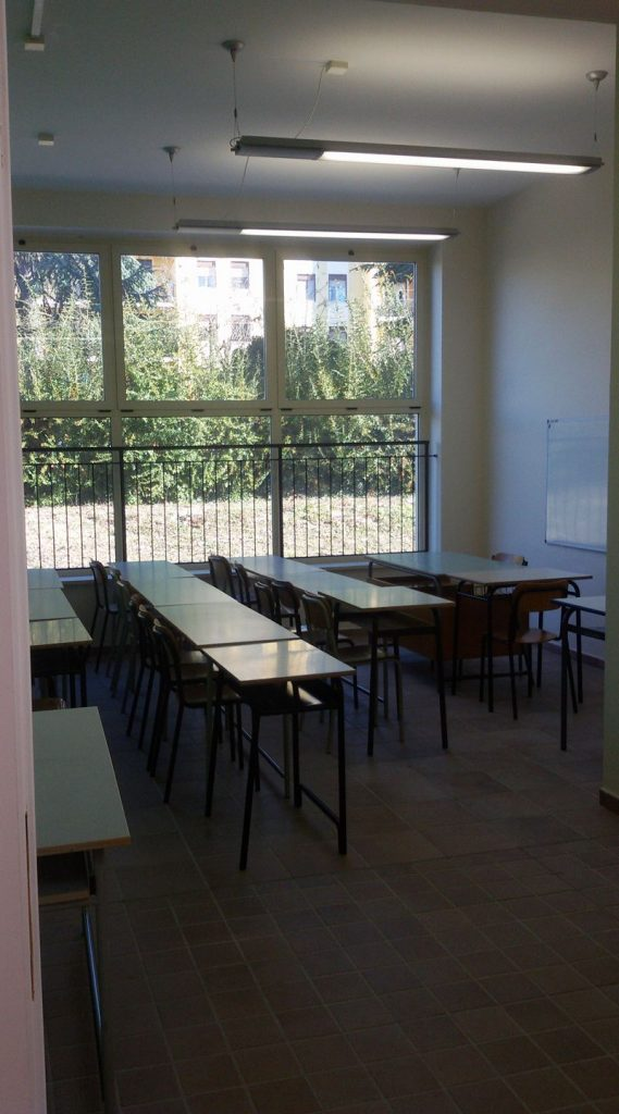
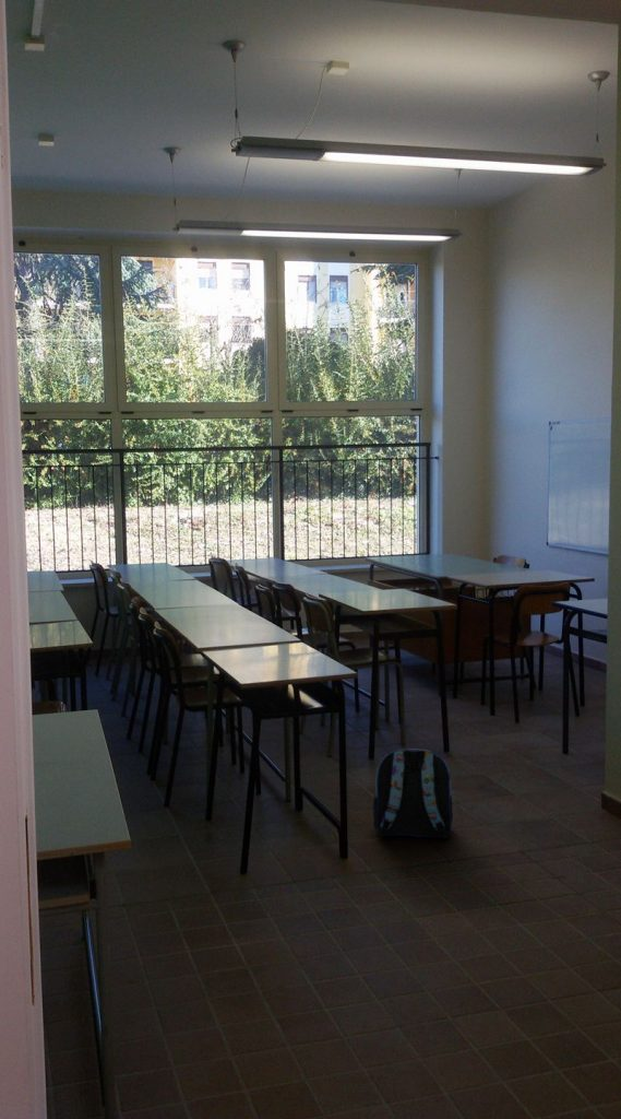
+ backpack (413, 787)
